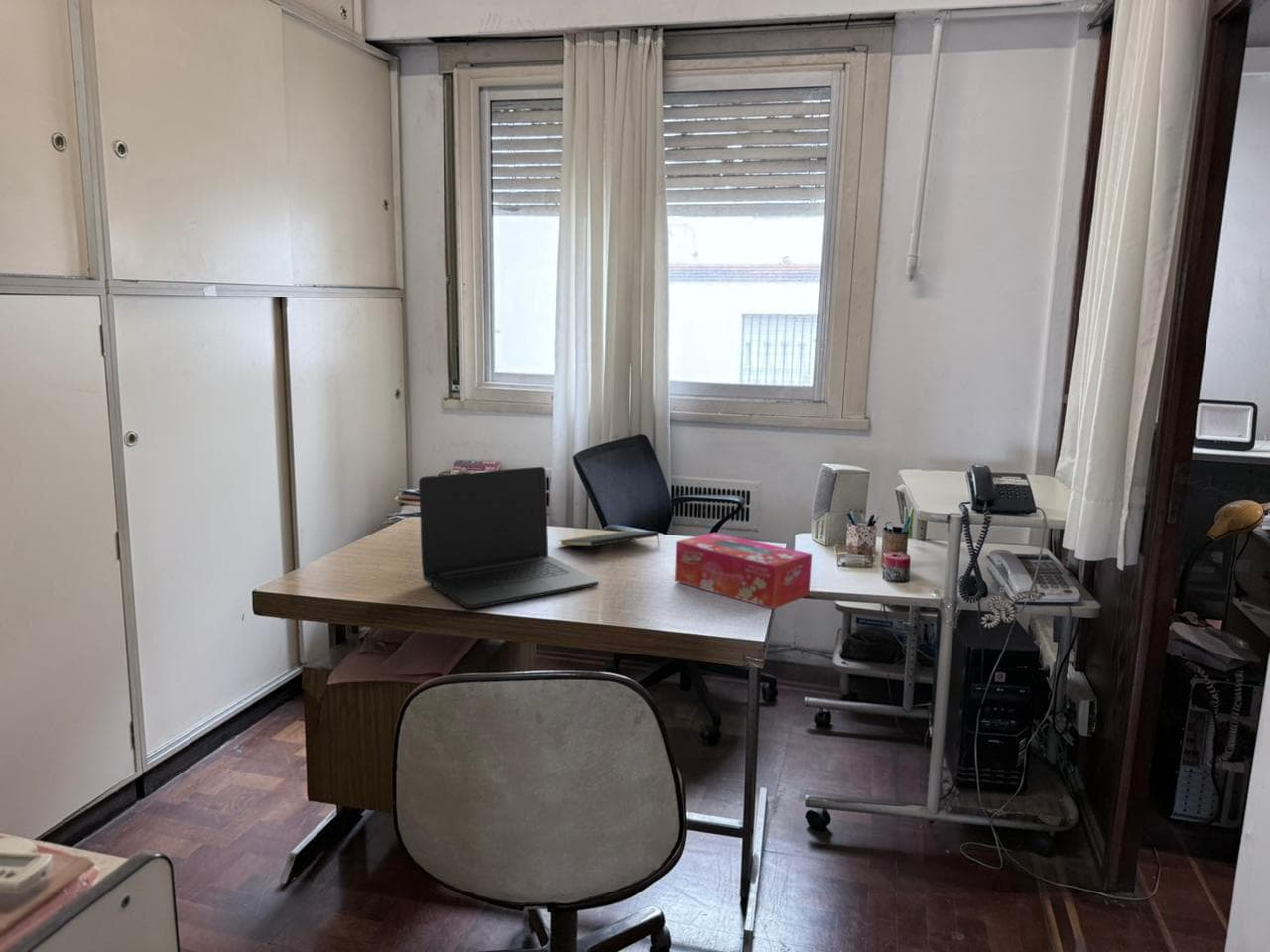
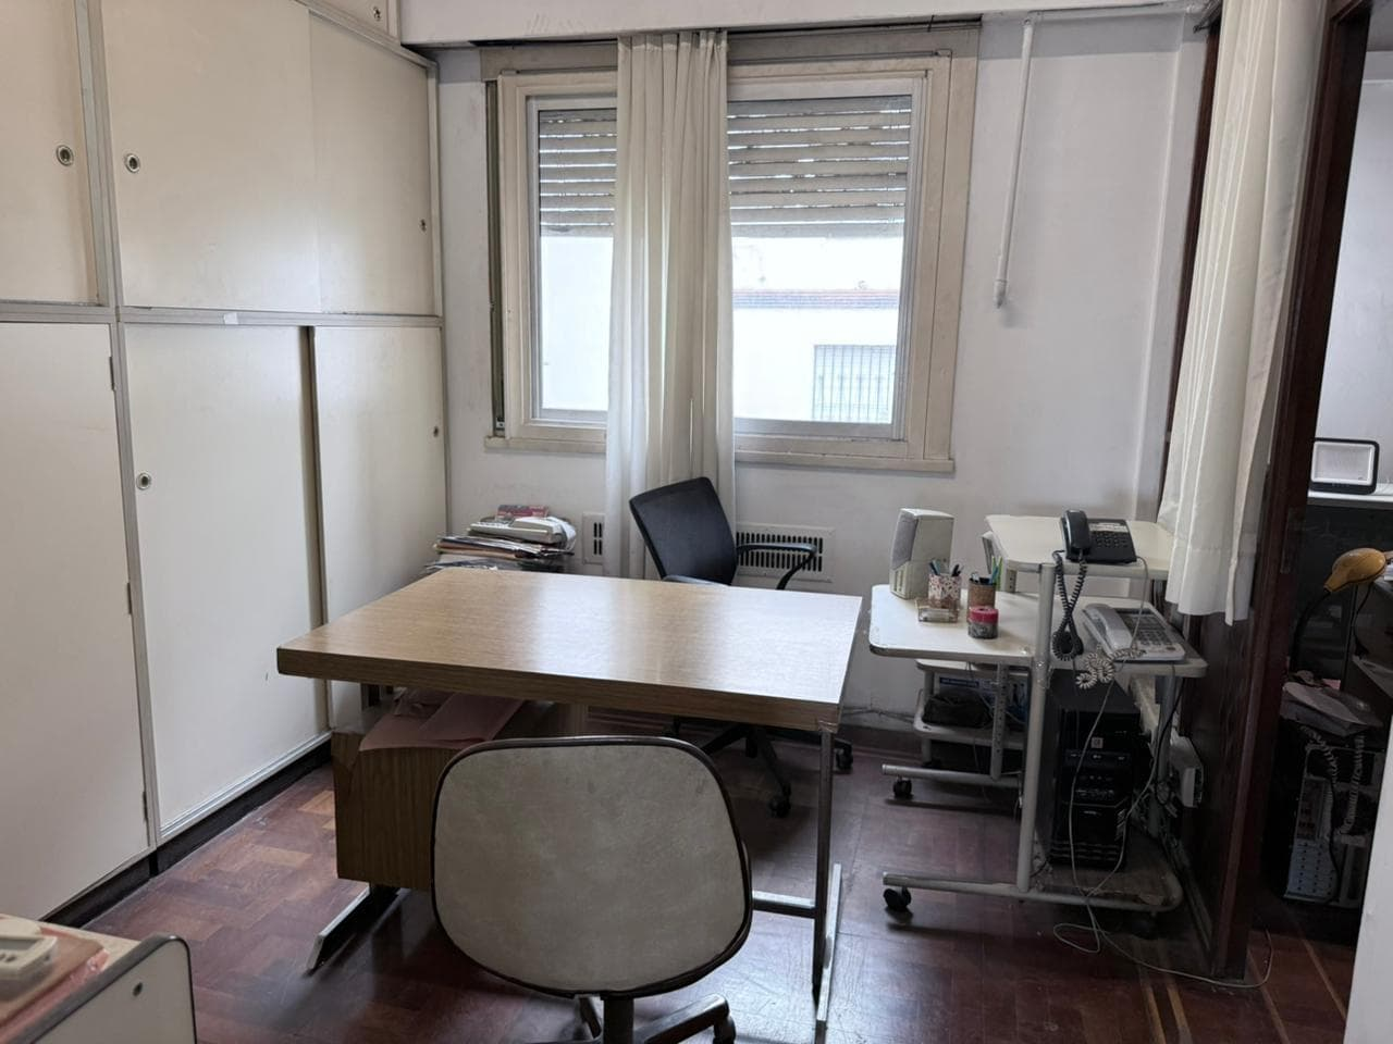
- tissue box (741, 567)
- notepad (608, 538)
- laptop (509, 532)
